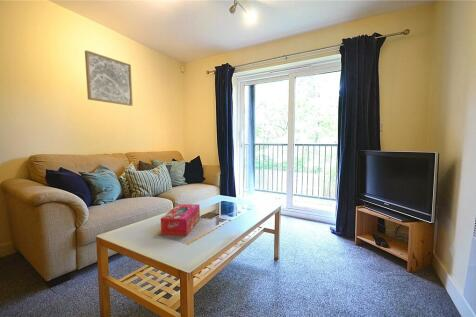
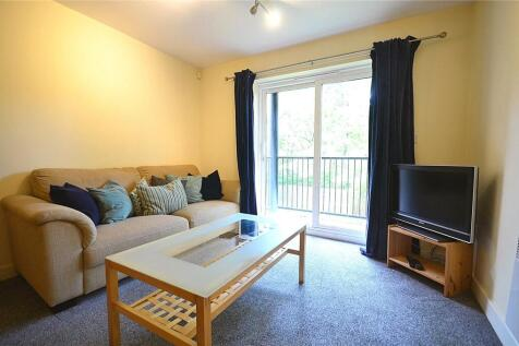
- tissue box (182, 218)
- wall art (110, 80)
